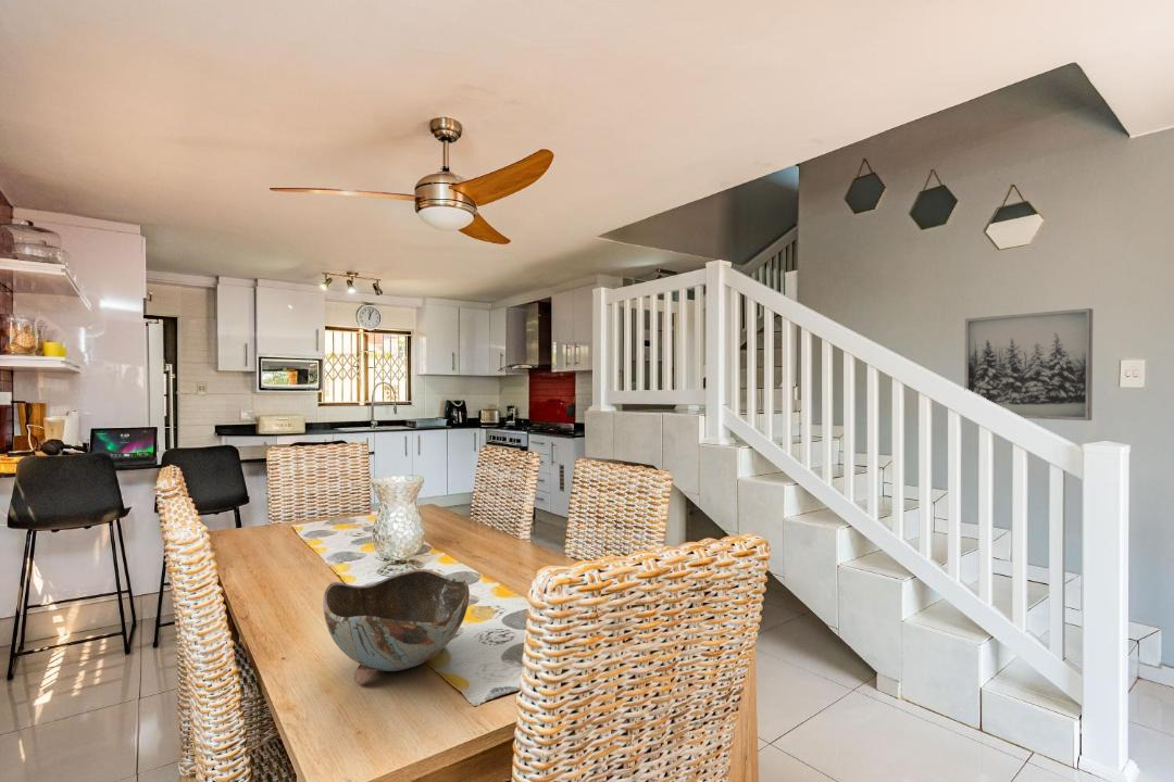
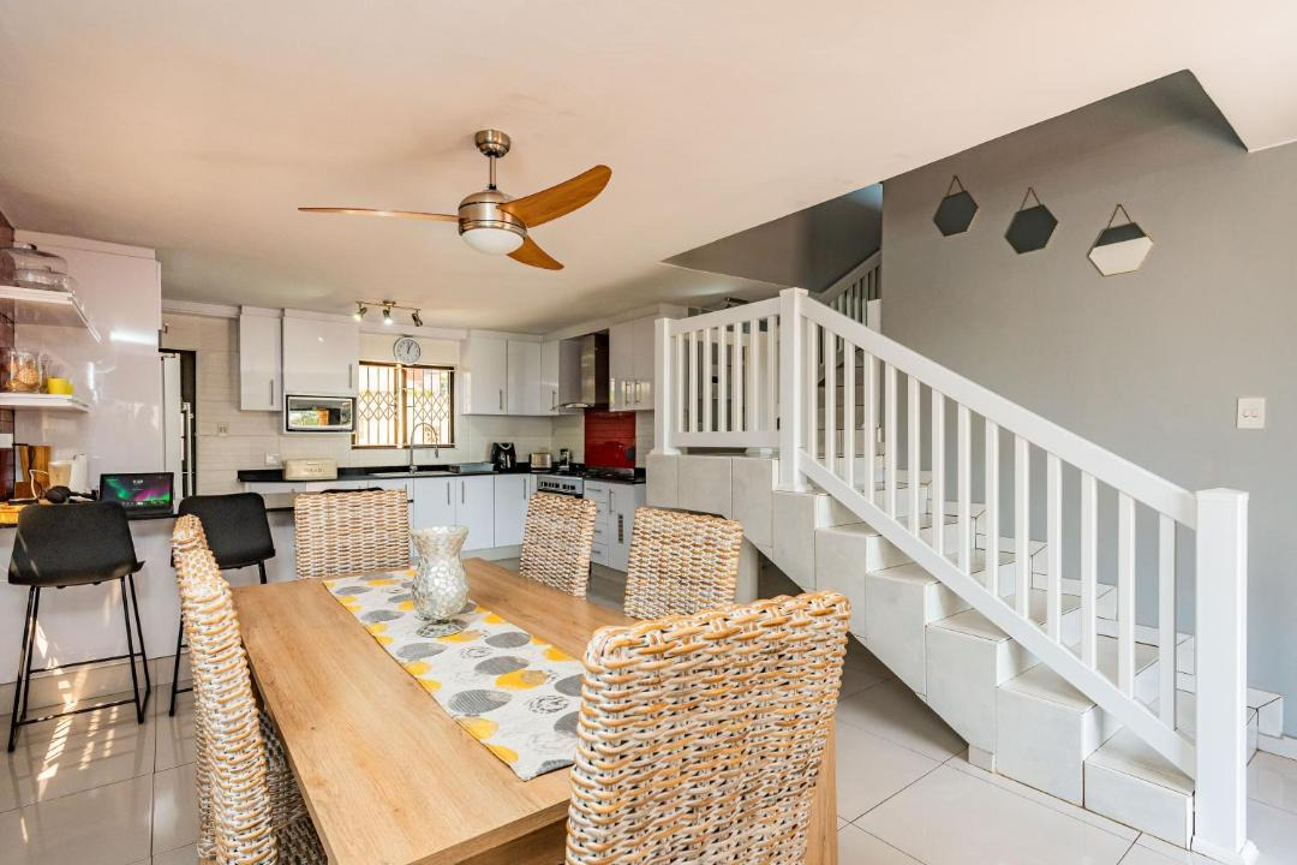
- wall art (1024, 366)
- bowl (397, 622)
